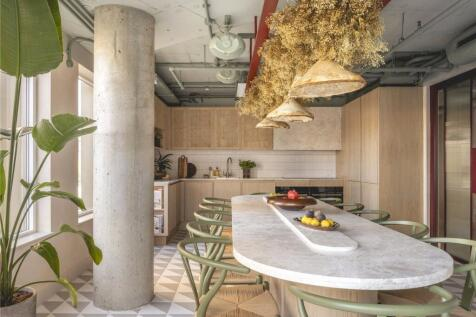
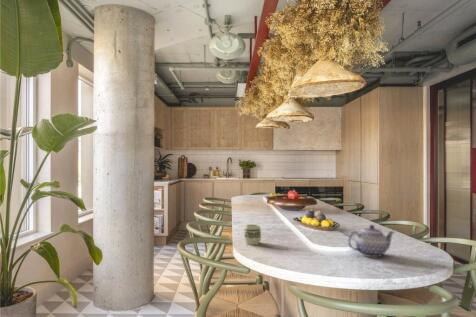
+ cup (252, 234)
+ teapot (371, 239)
